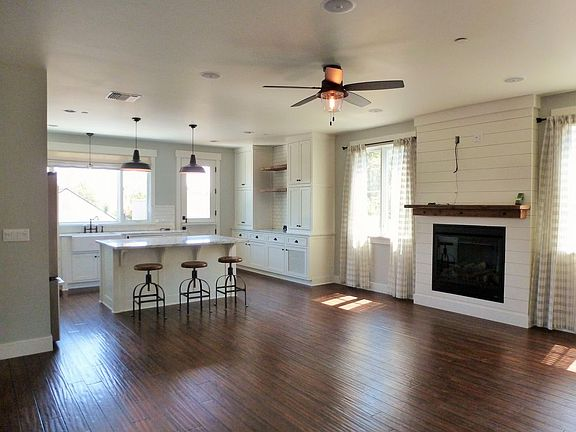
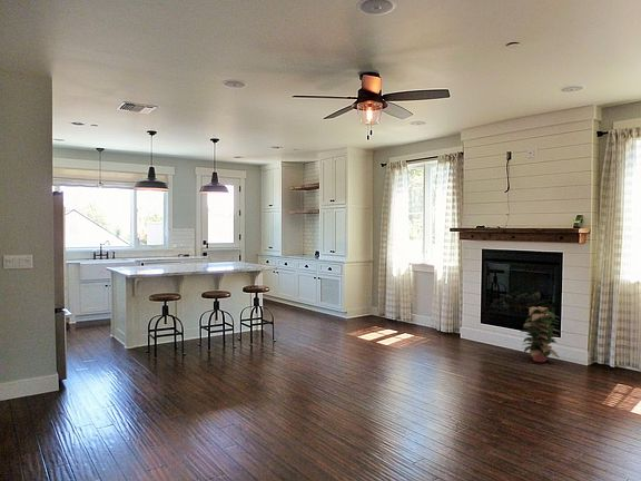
+ decorative plant (540, 333)
